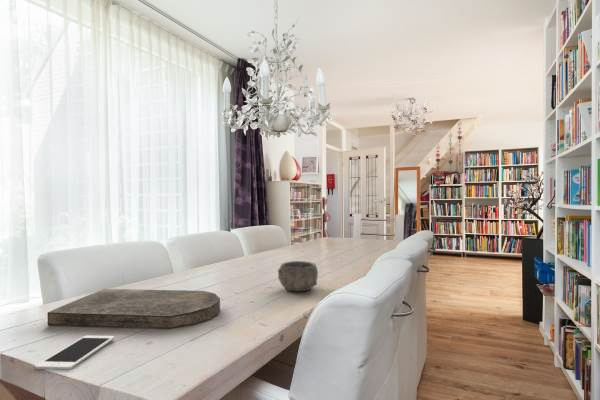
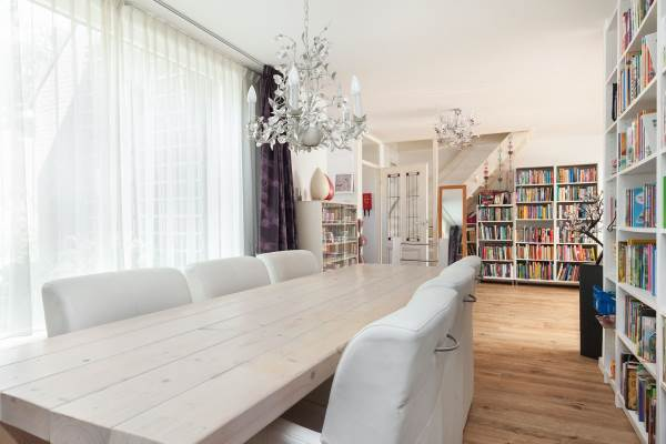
- cutting board (147, 306)
- bowl (298, 276)
- cell phone (78, 350)
